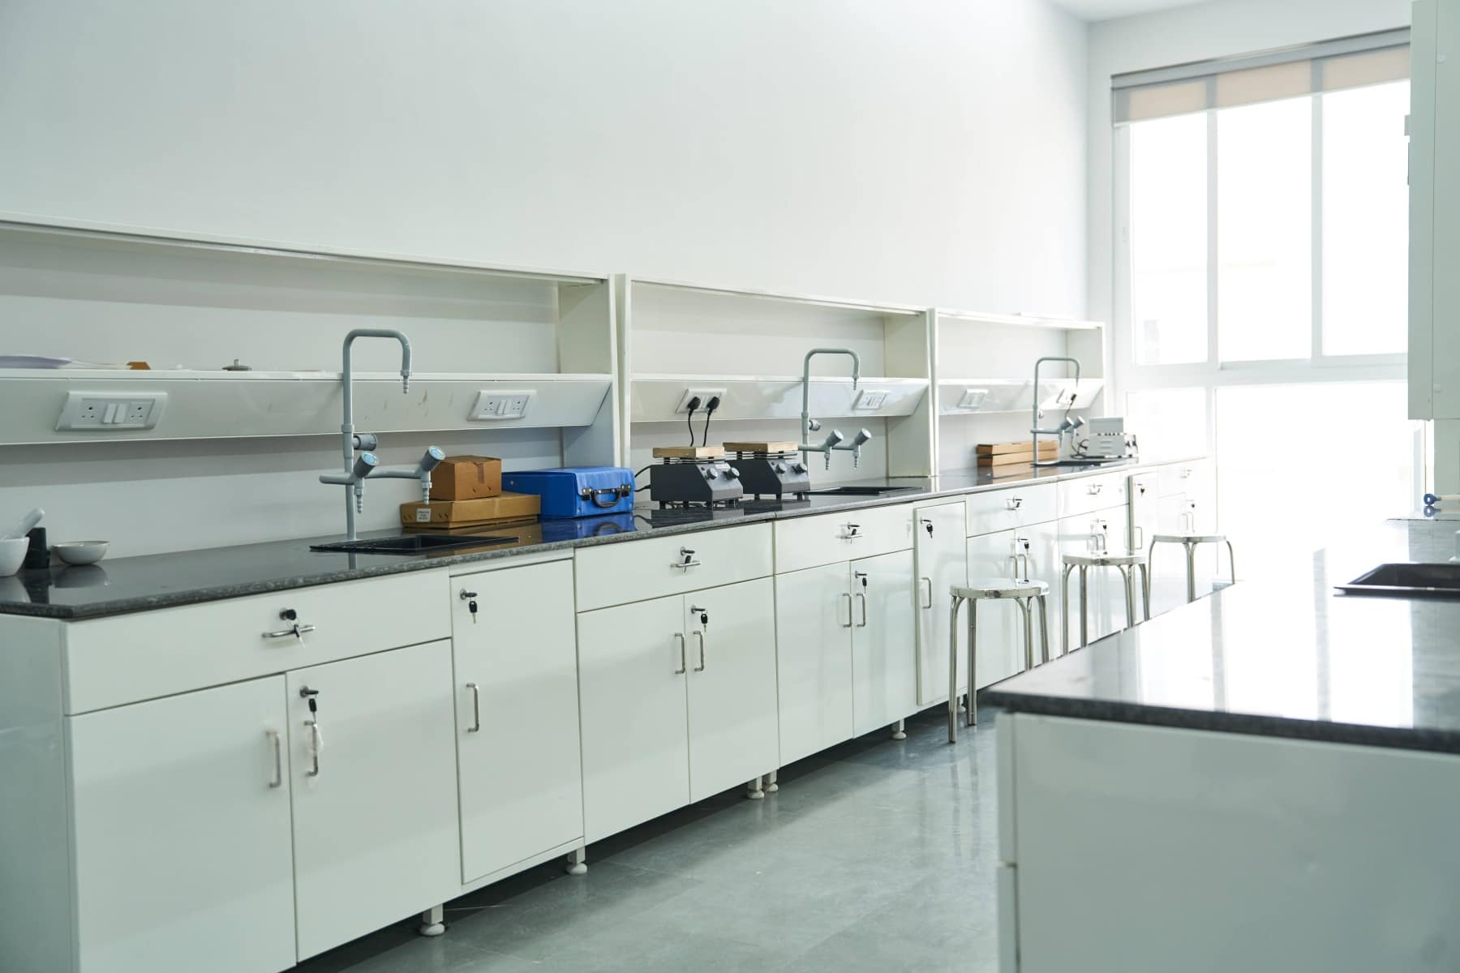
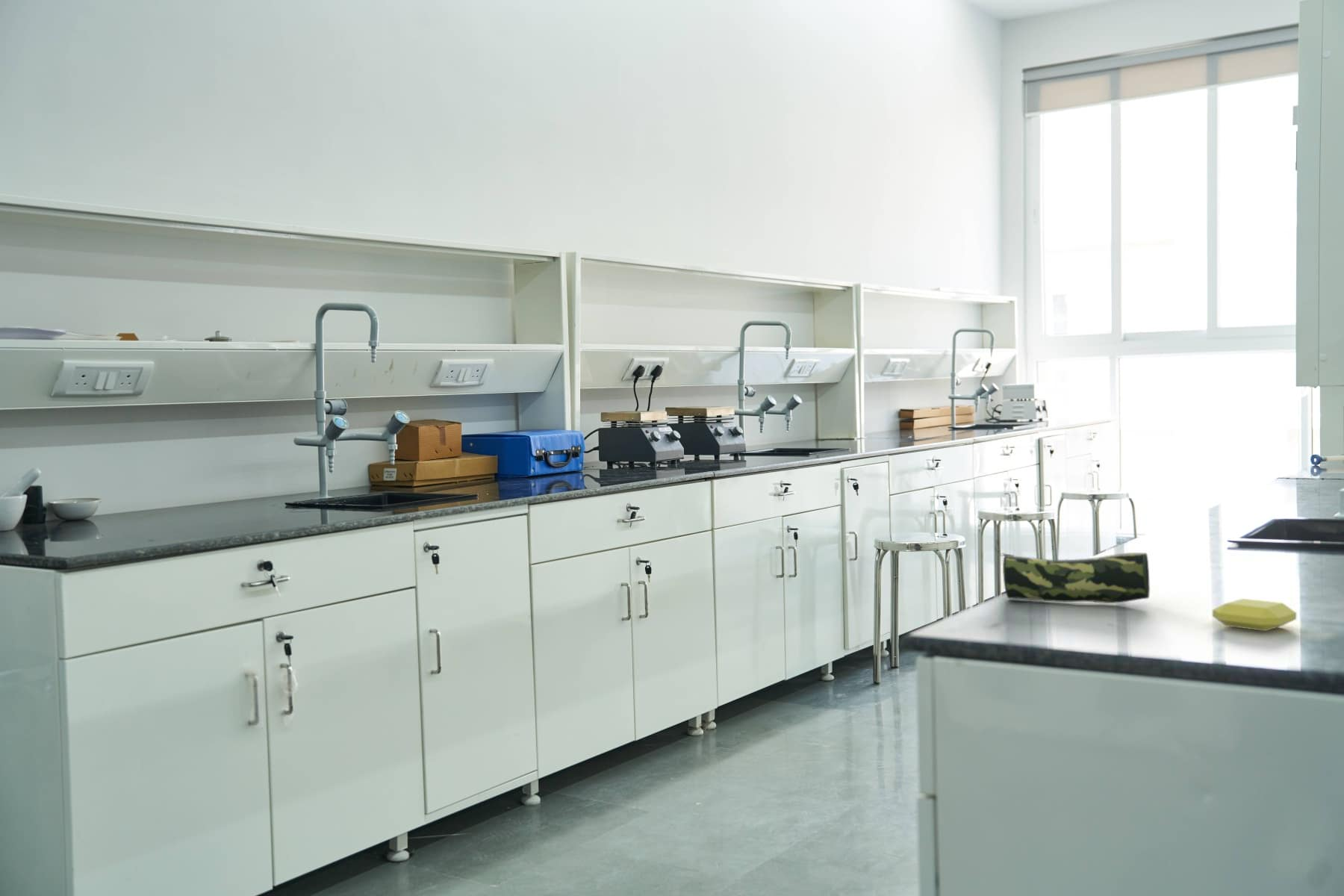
+ pencil case (1071, 576)
+ soap bar (1254, 615)
